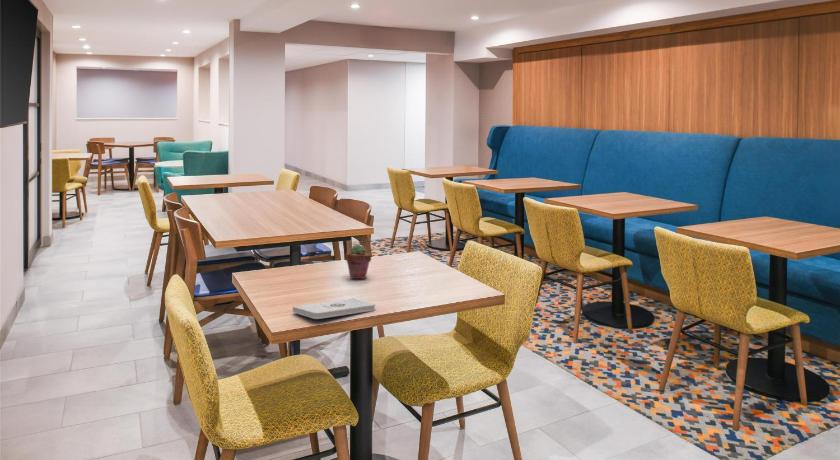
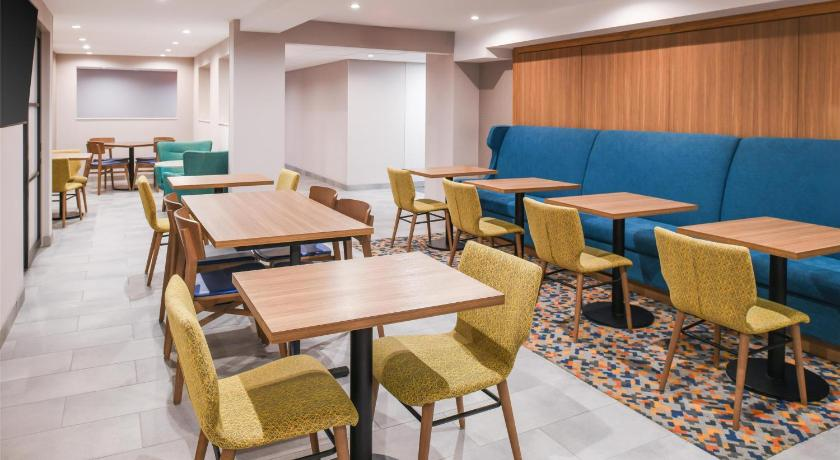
- notepad (335, 308)
- potted succulent (358, 260)
